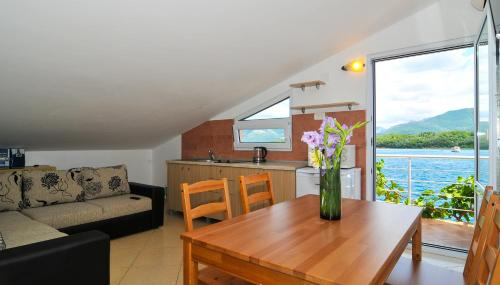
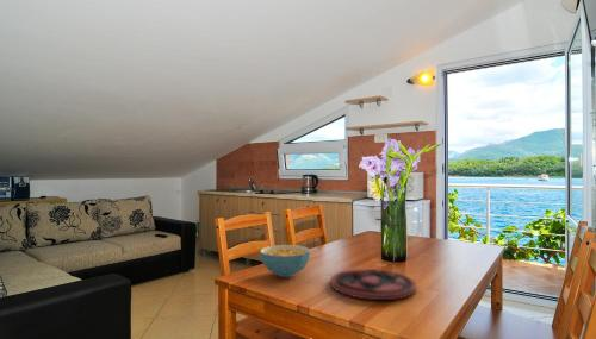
+ plate (372, 282)
+ cereal bowl (285, 262)
